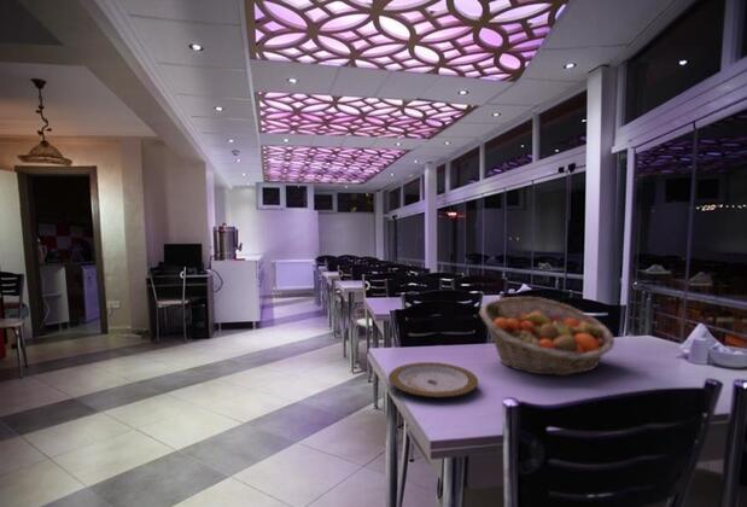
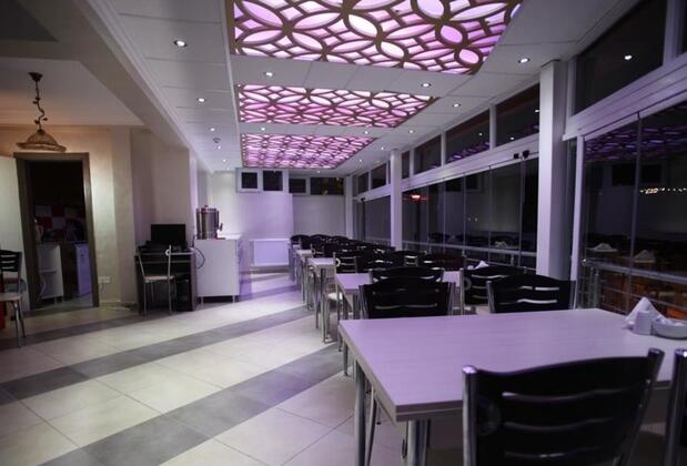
- fruit basket (543, 332)
- plate (432, 380)
